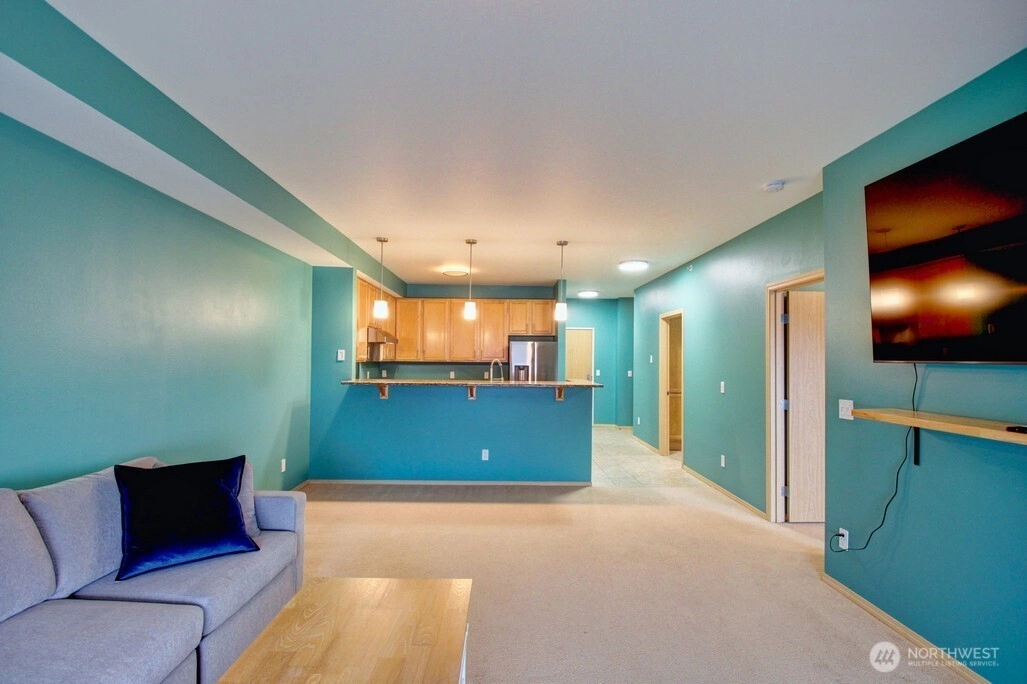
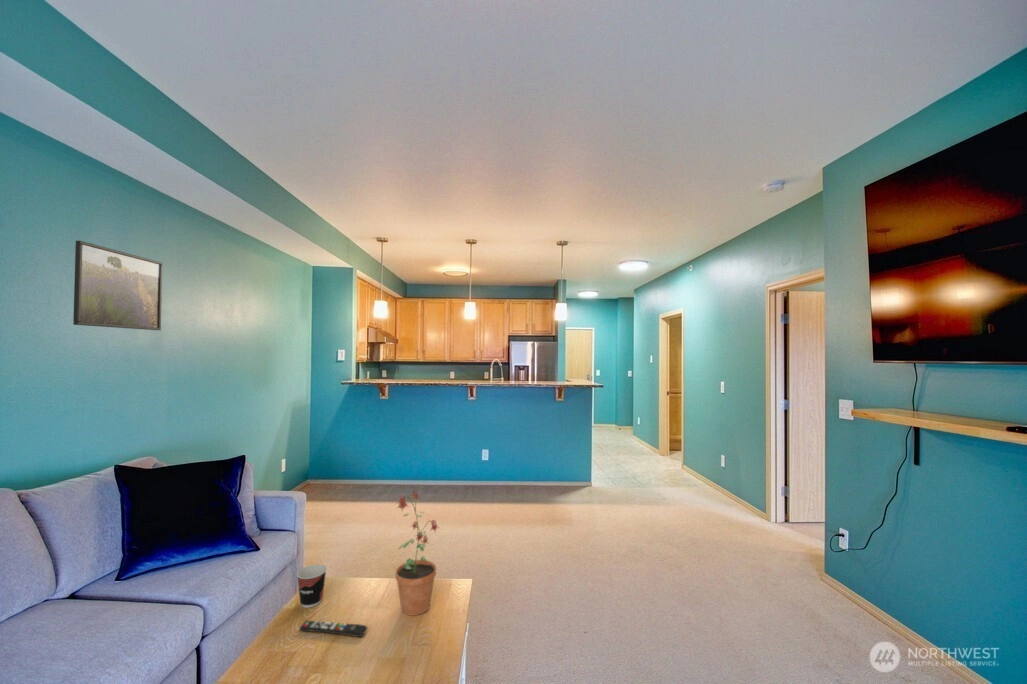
+ potted plant (417, 549)
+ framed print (122, 290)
+ cup (311, 586)
+ remote control (333, 628)
